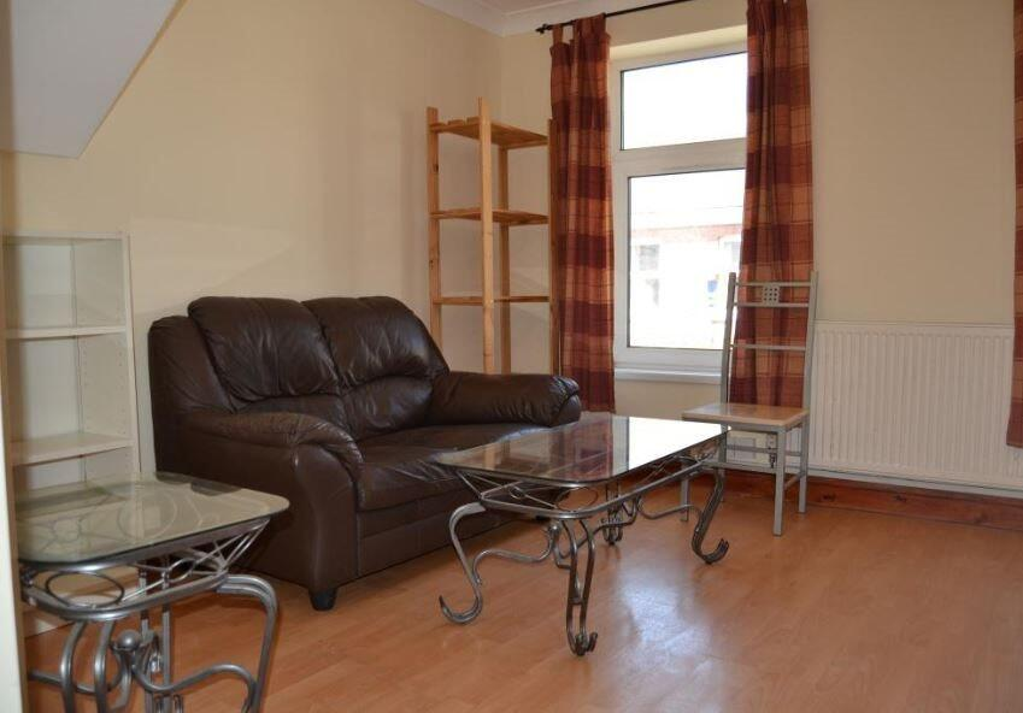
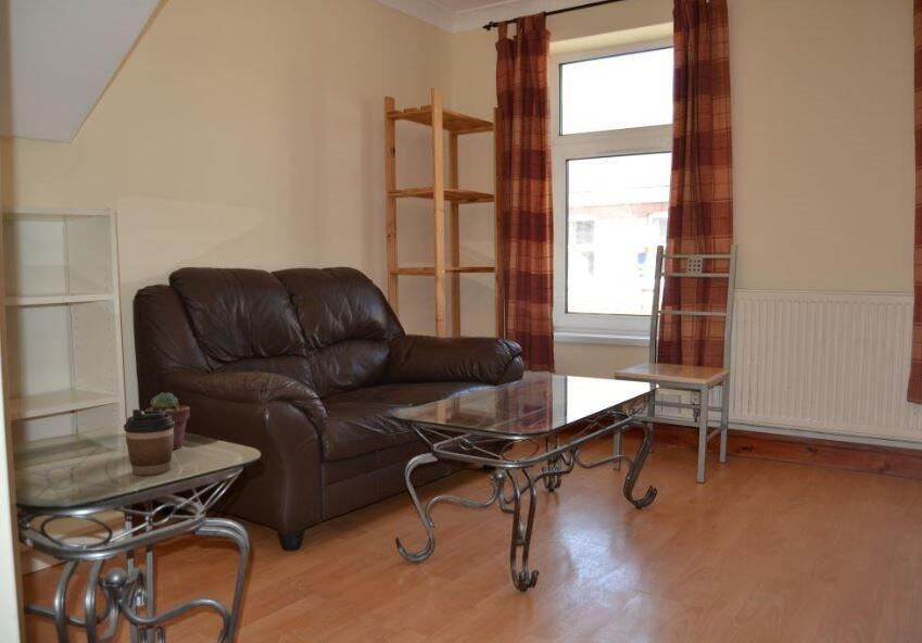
+ potted succulent (172, 418)
+ coffee cup (150, 439)
